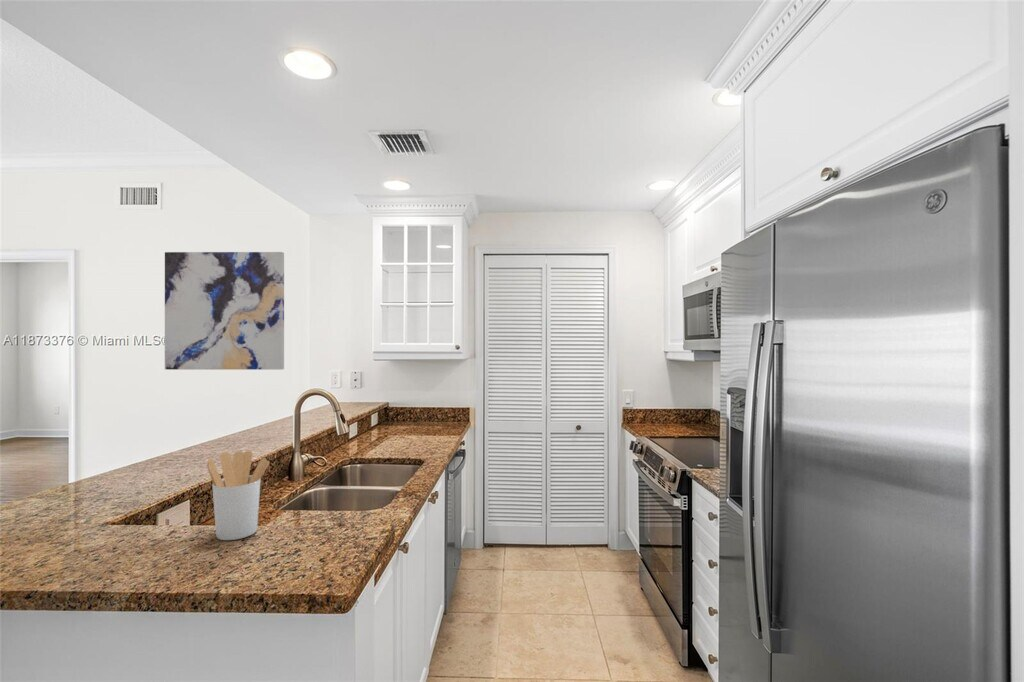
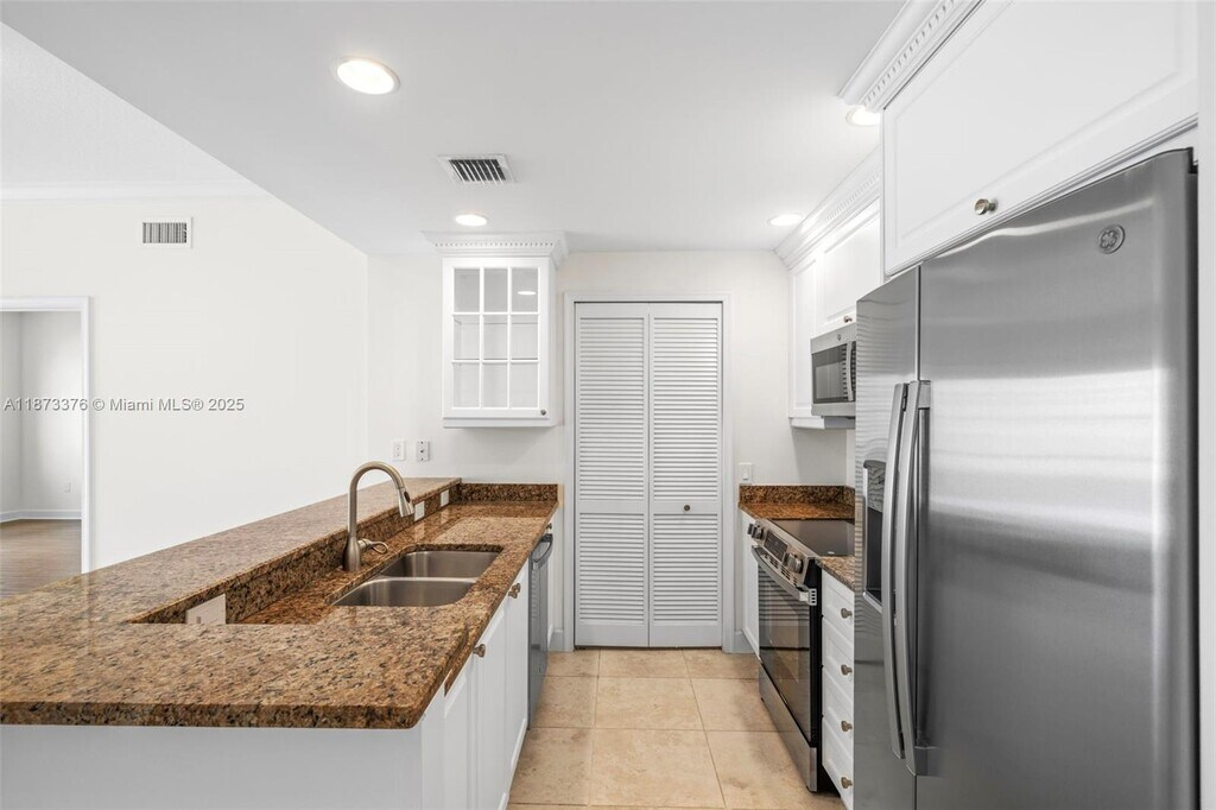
- wall art (224, 310)
- utensil holder (236, 491)
